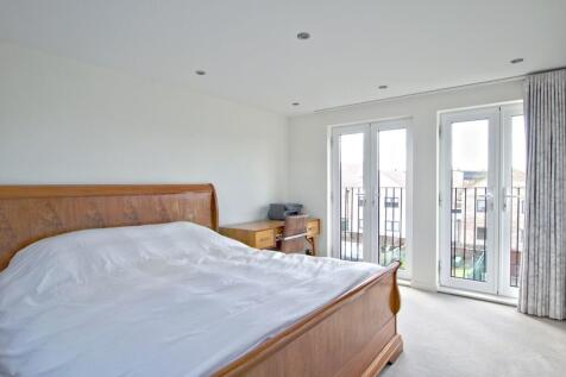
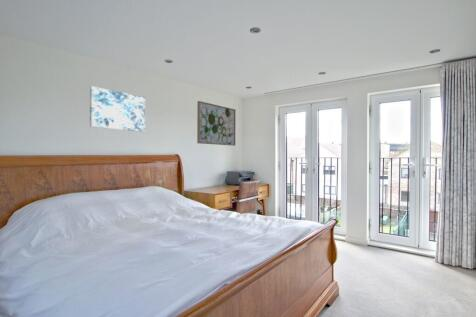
+ wall art (218, 125)
+ wall art (119, 110)
